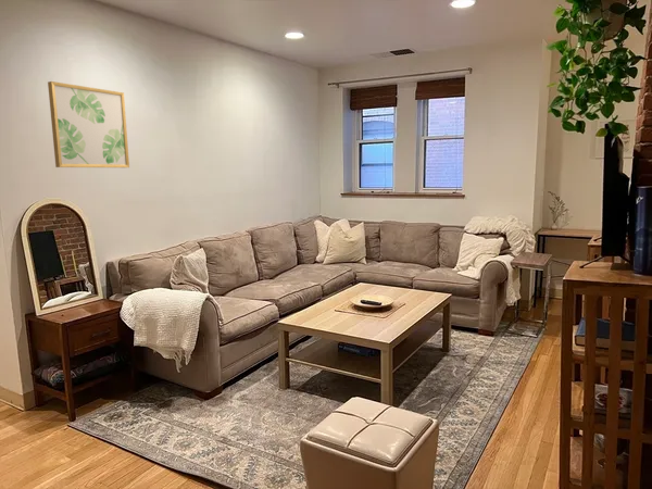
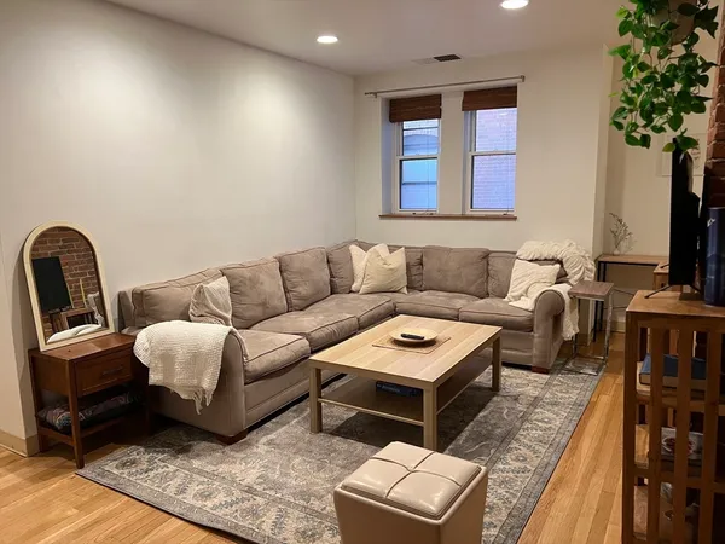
- wall art (91, 127)
